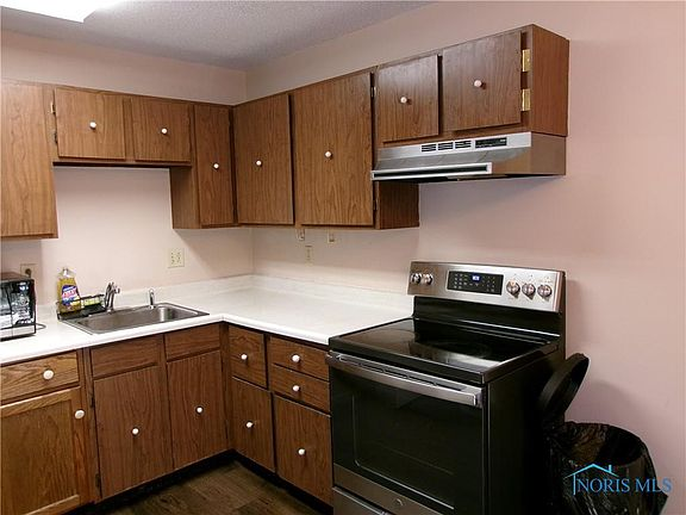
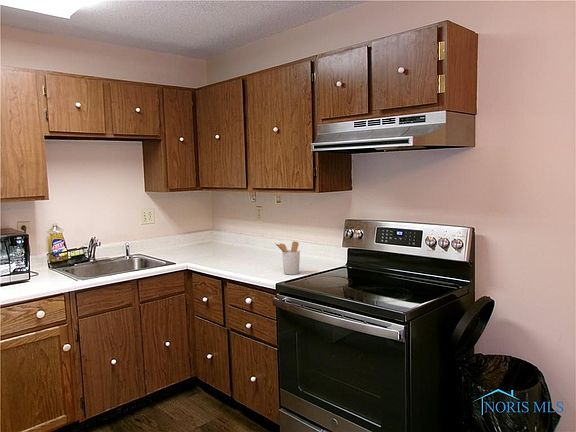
+ utensil holder (287, 257)
